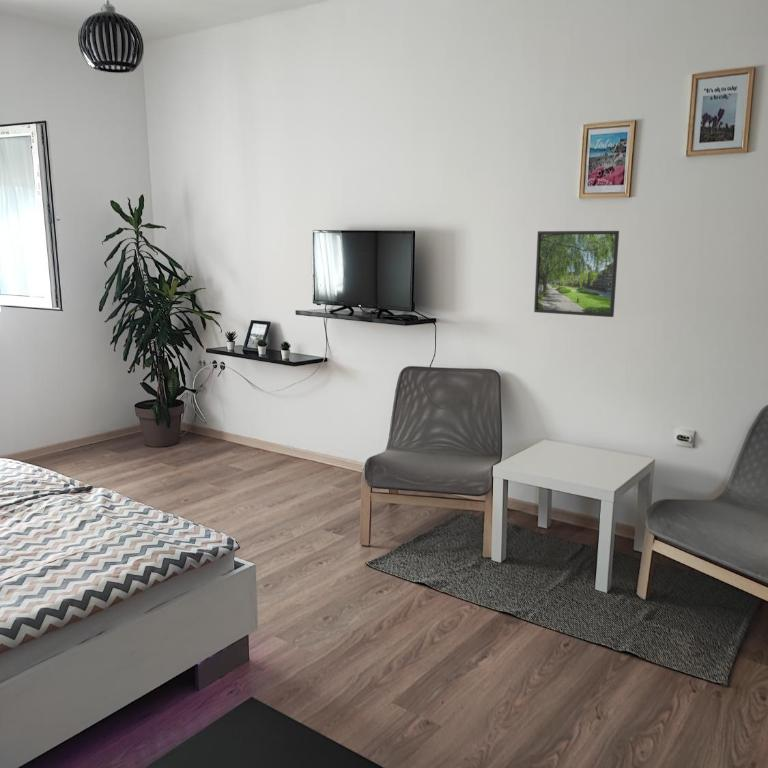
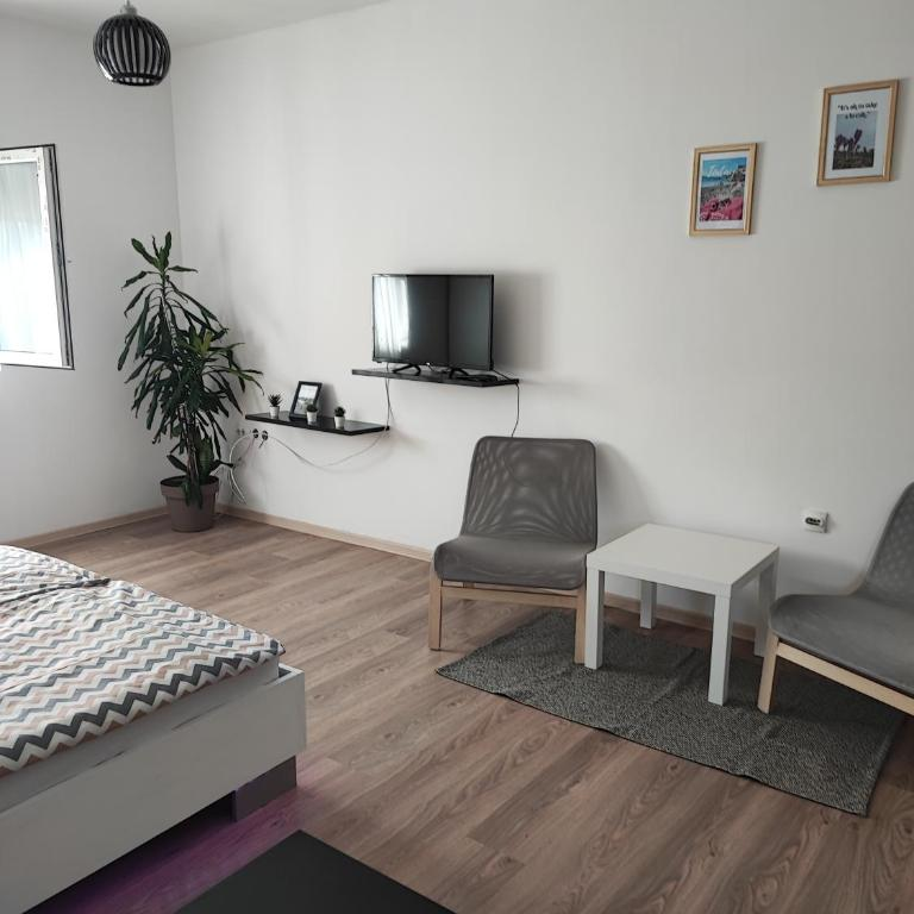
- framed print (574, 273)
